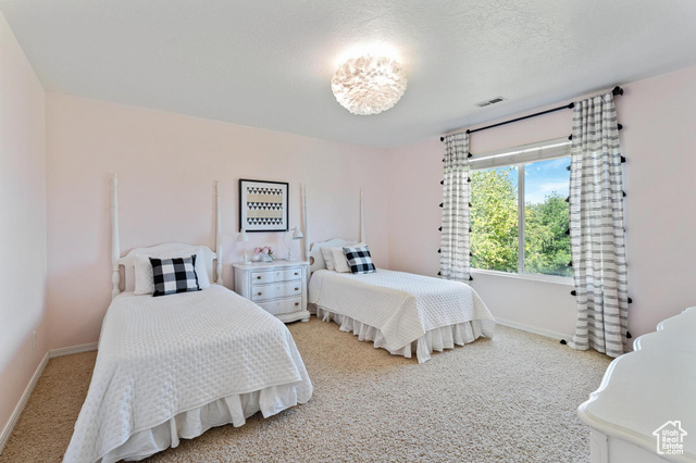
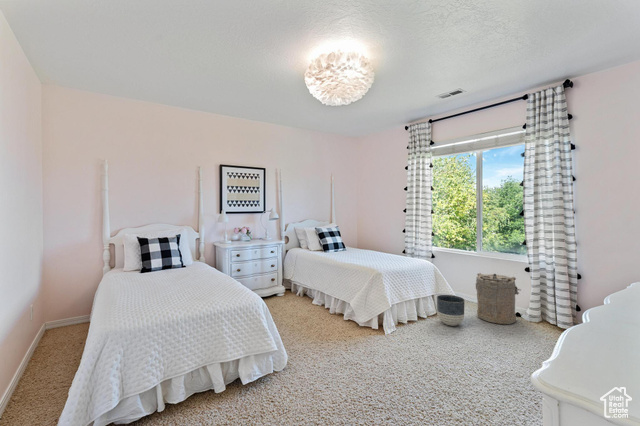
+ laundry hamper (494, 295)
+ planter (450, 311)
